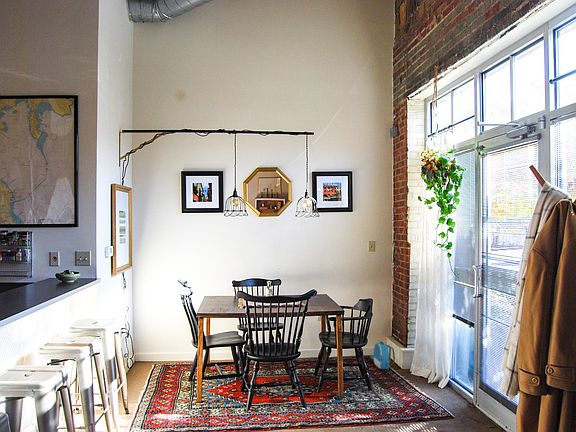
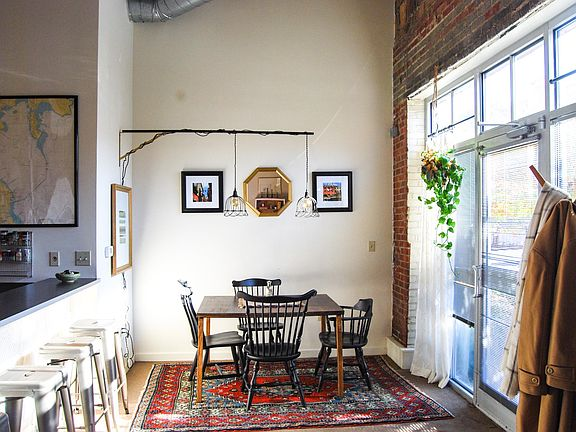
- backpack (384, 354)
